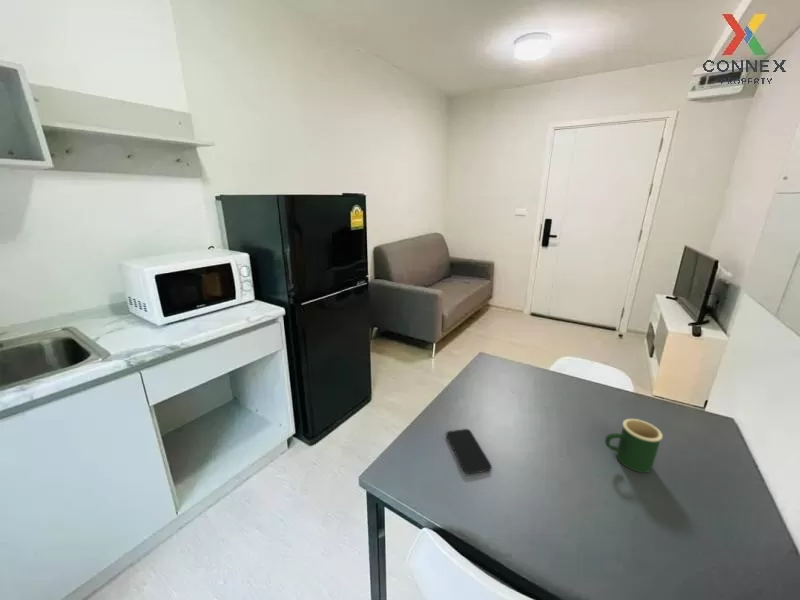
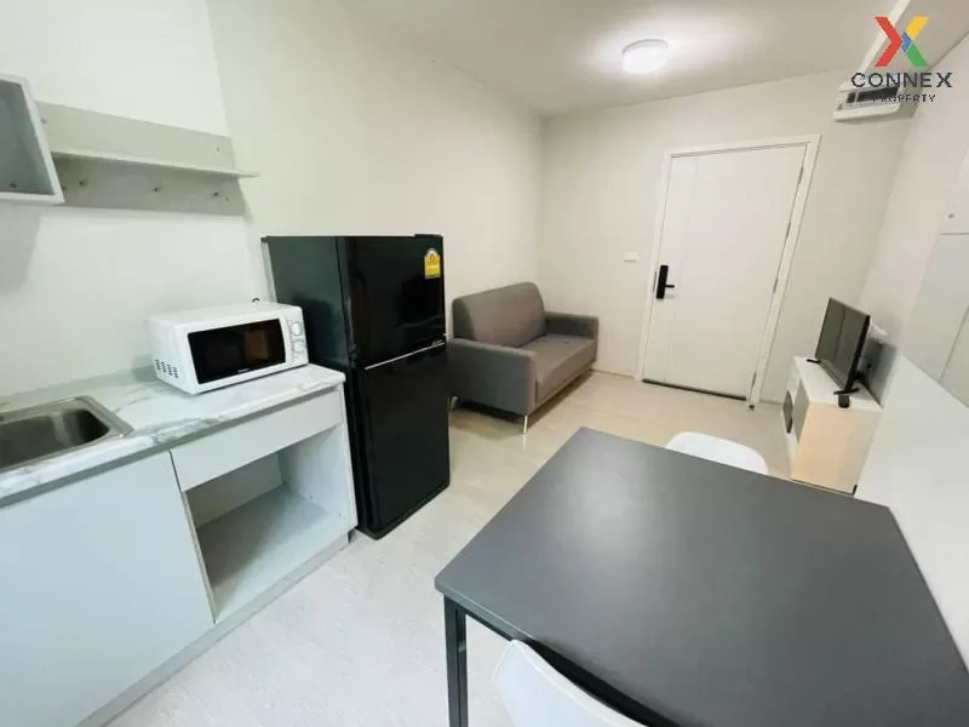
- smartphone (467, 449)
- mug (629, 444)
